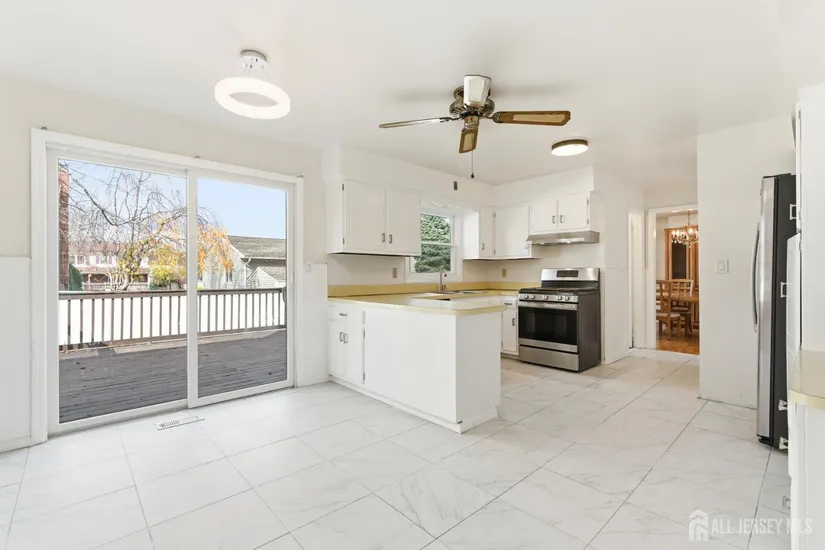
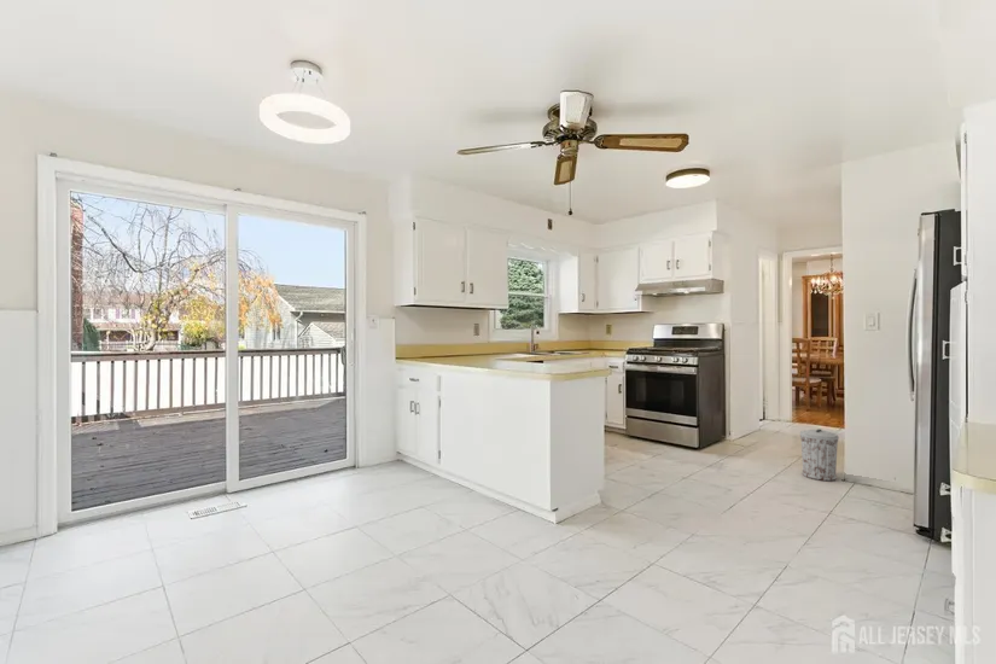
+ trash can (819, 453)
